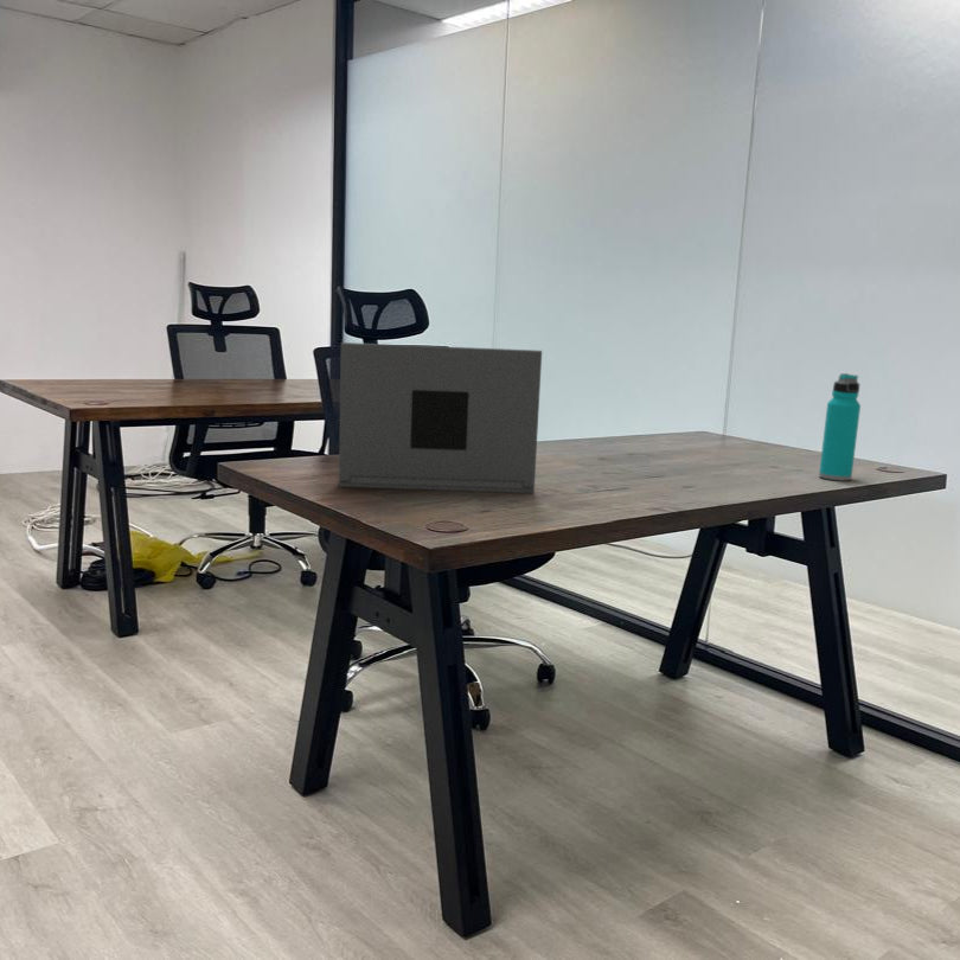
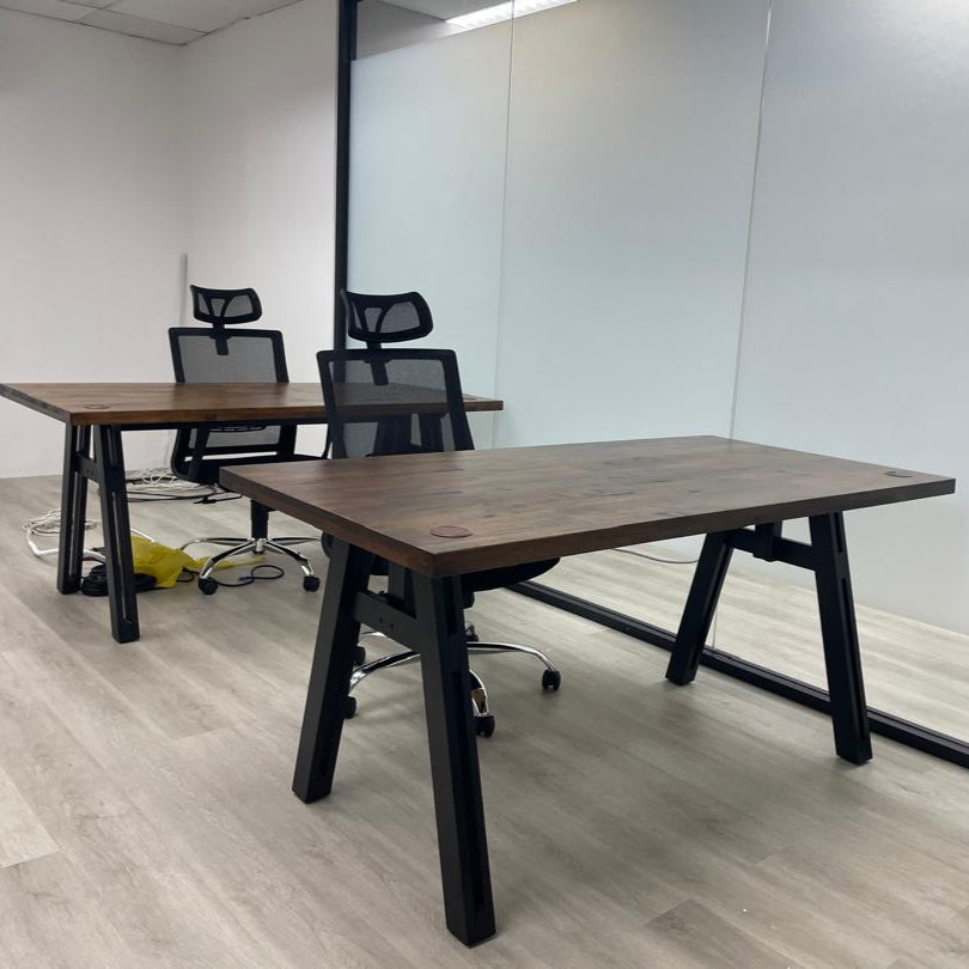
- laptop (439, 410)
- water bottle (840, 425)
